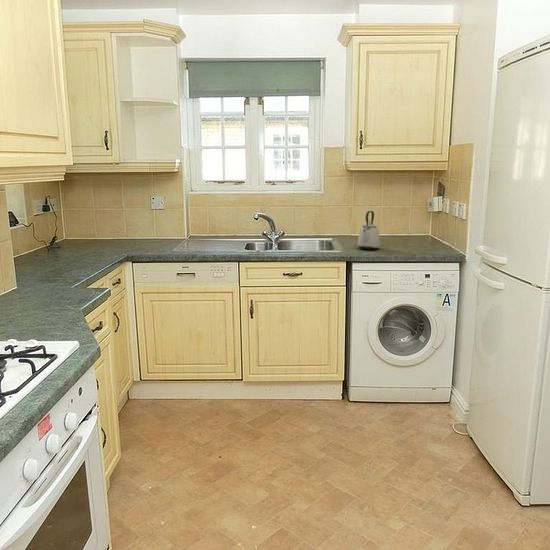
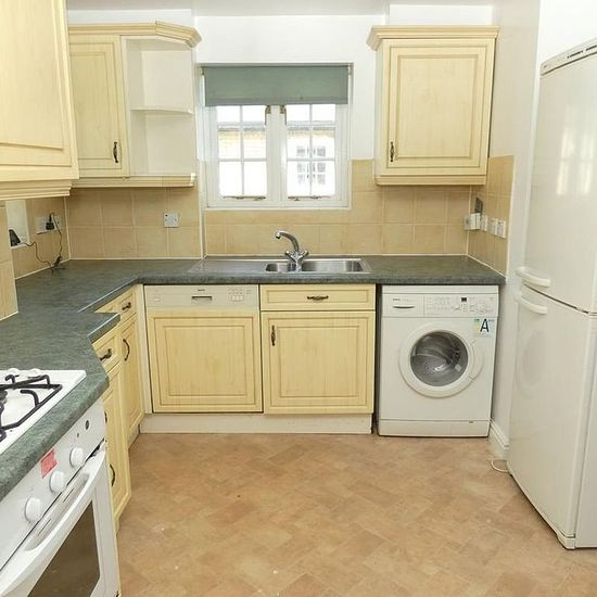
- kettle (368, 230)
